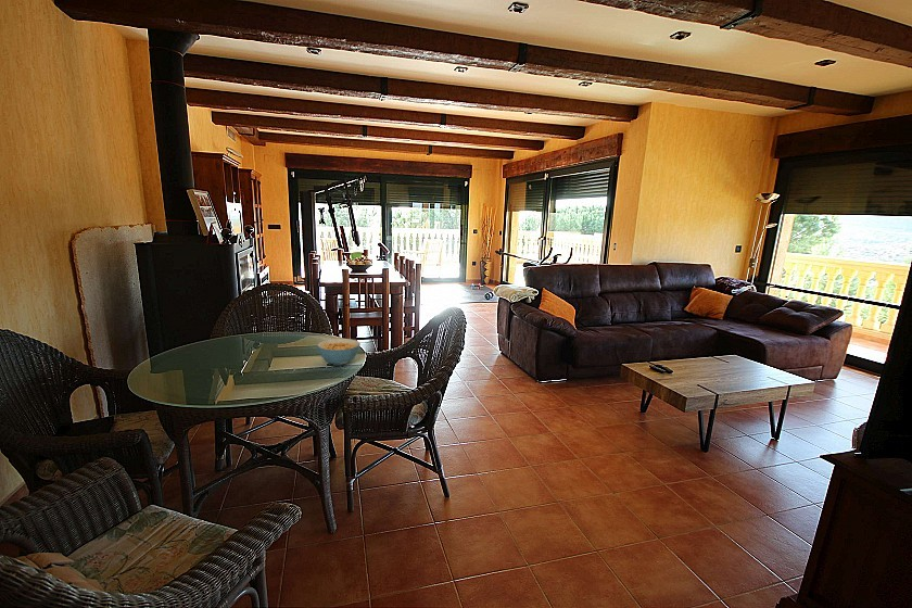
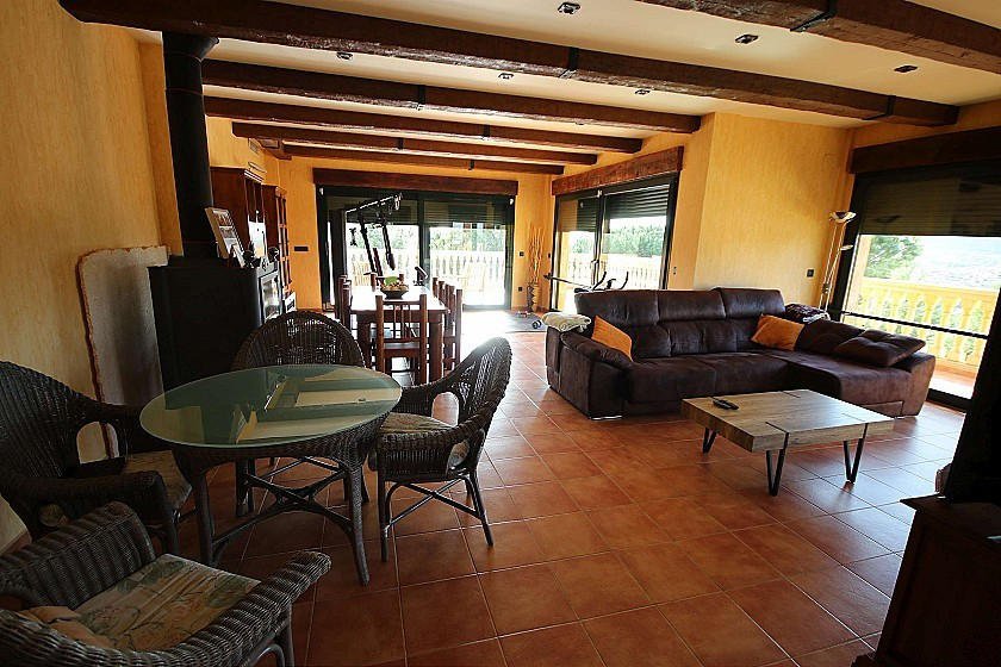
- cereal bowl (339, 353)
